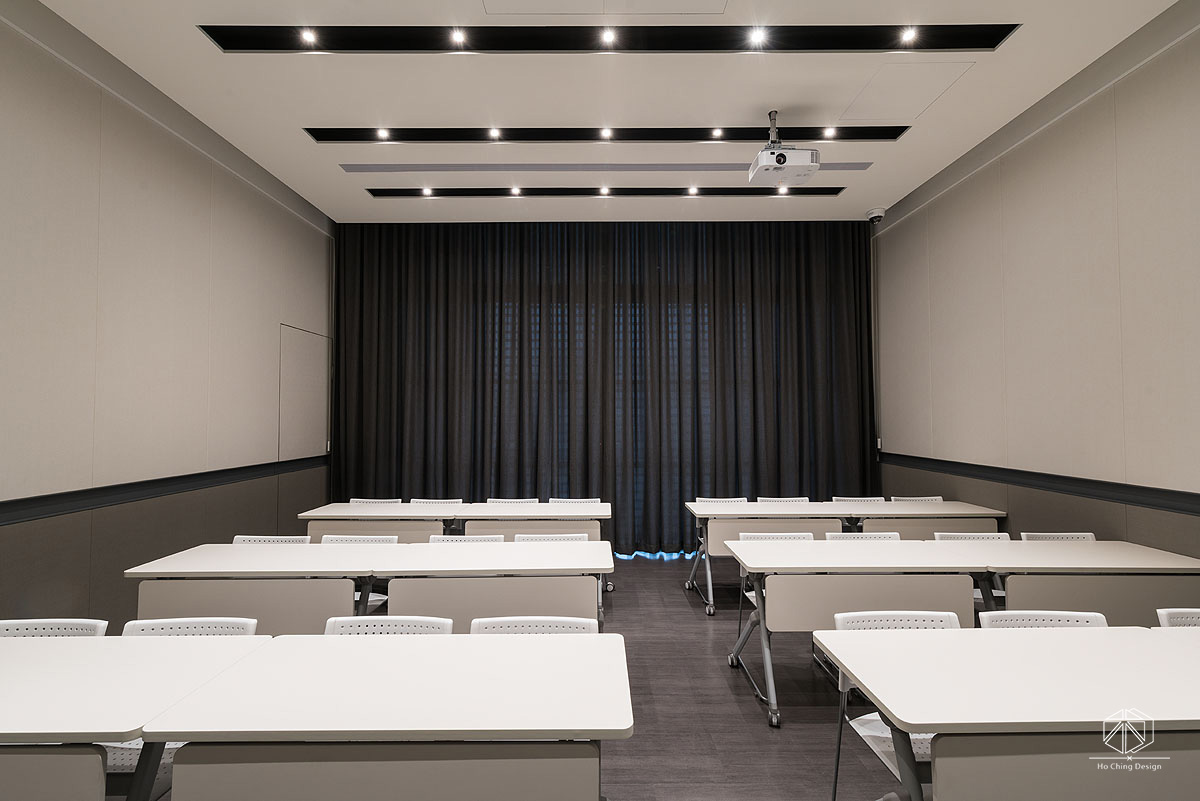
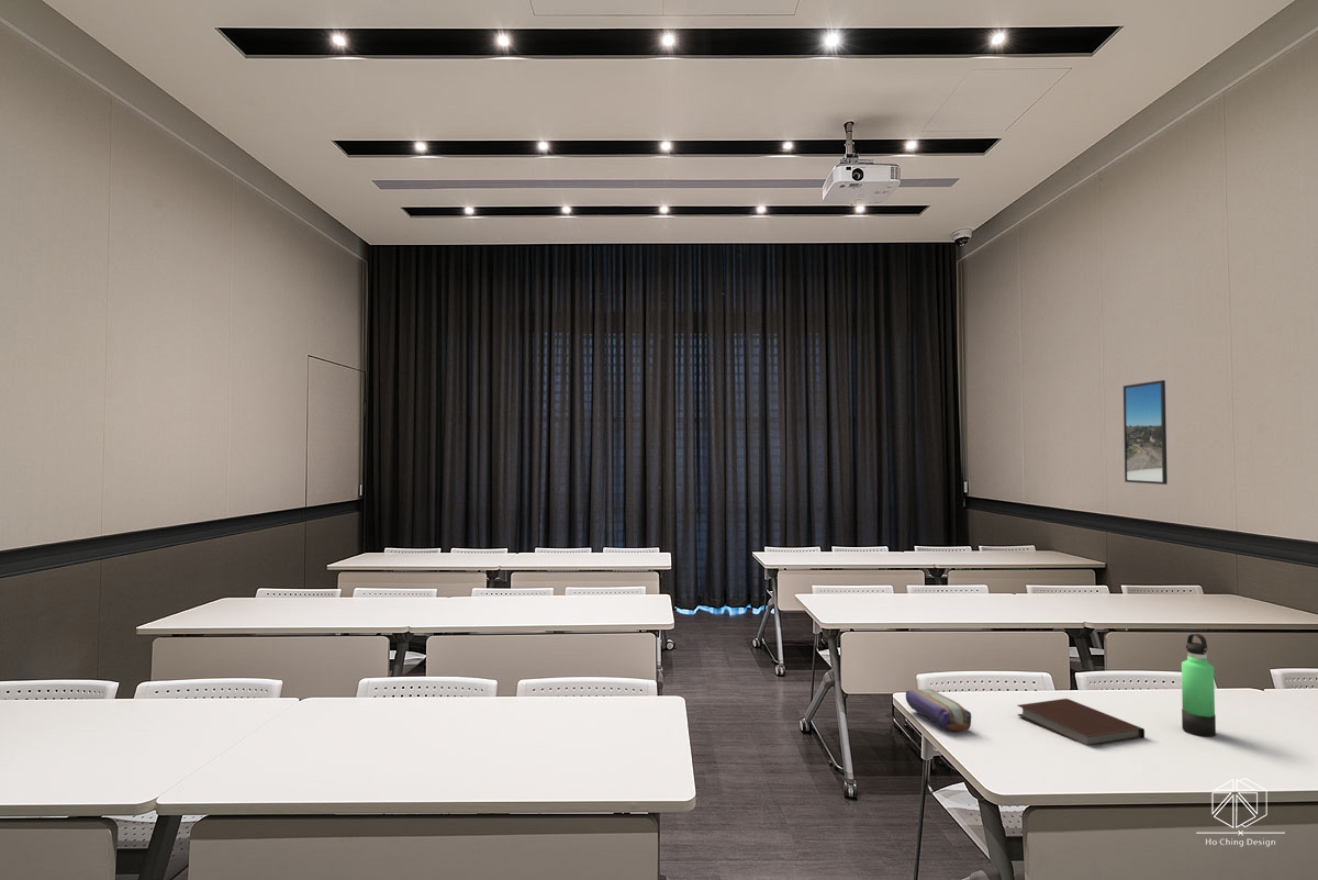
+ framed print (1143, 433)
+ pencil case (937, 708)
+ notebook (1077, 721)
+ thermos bottle (1197, 682)
